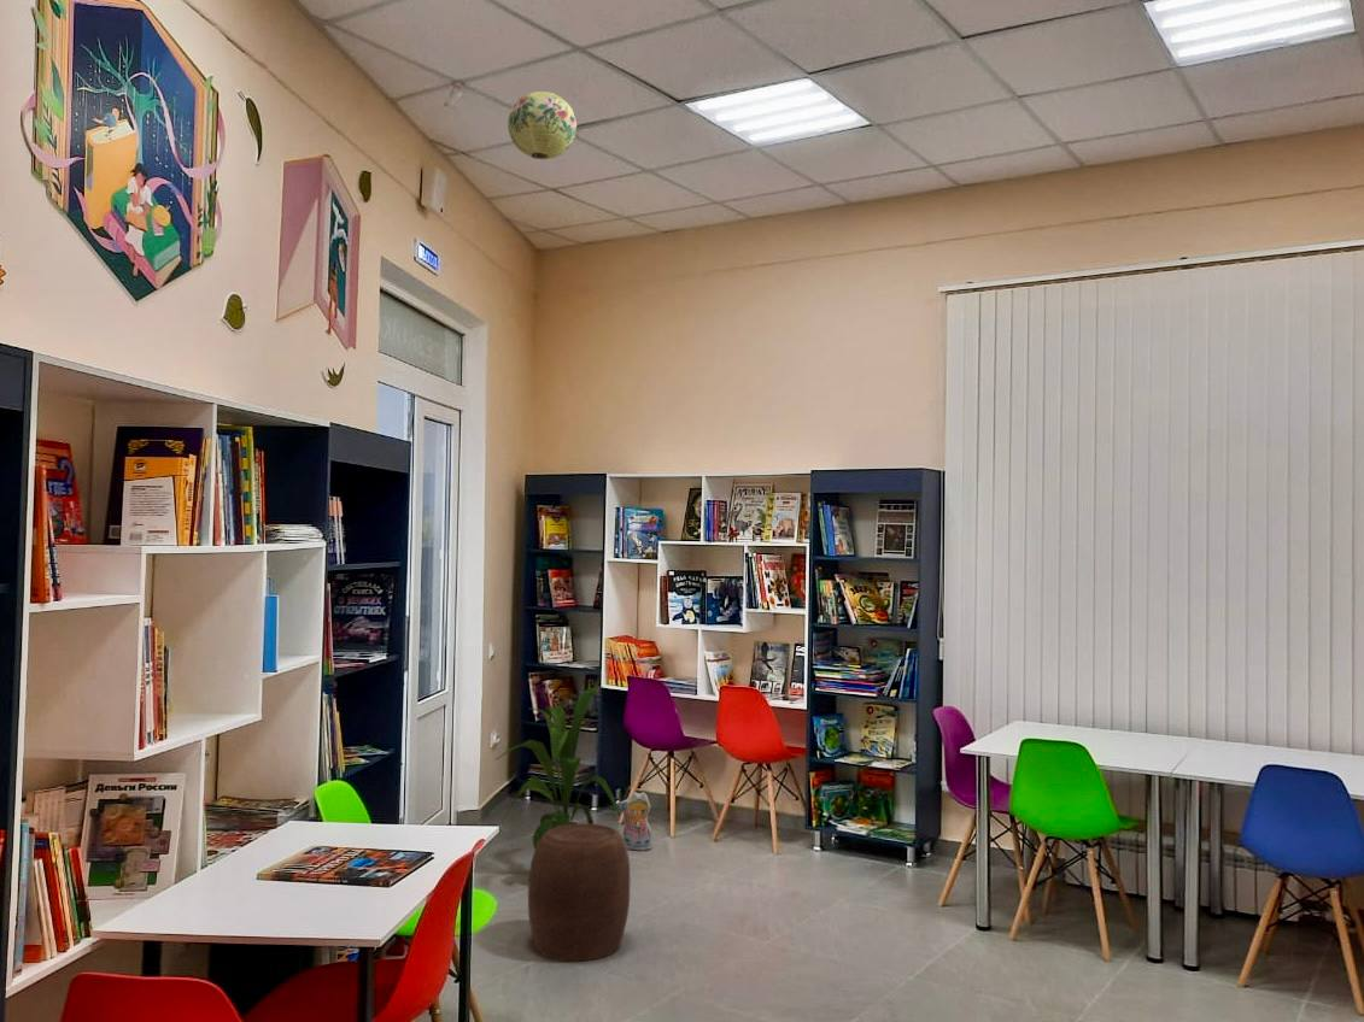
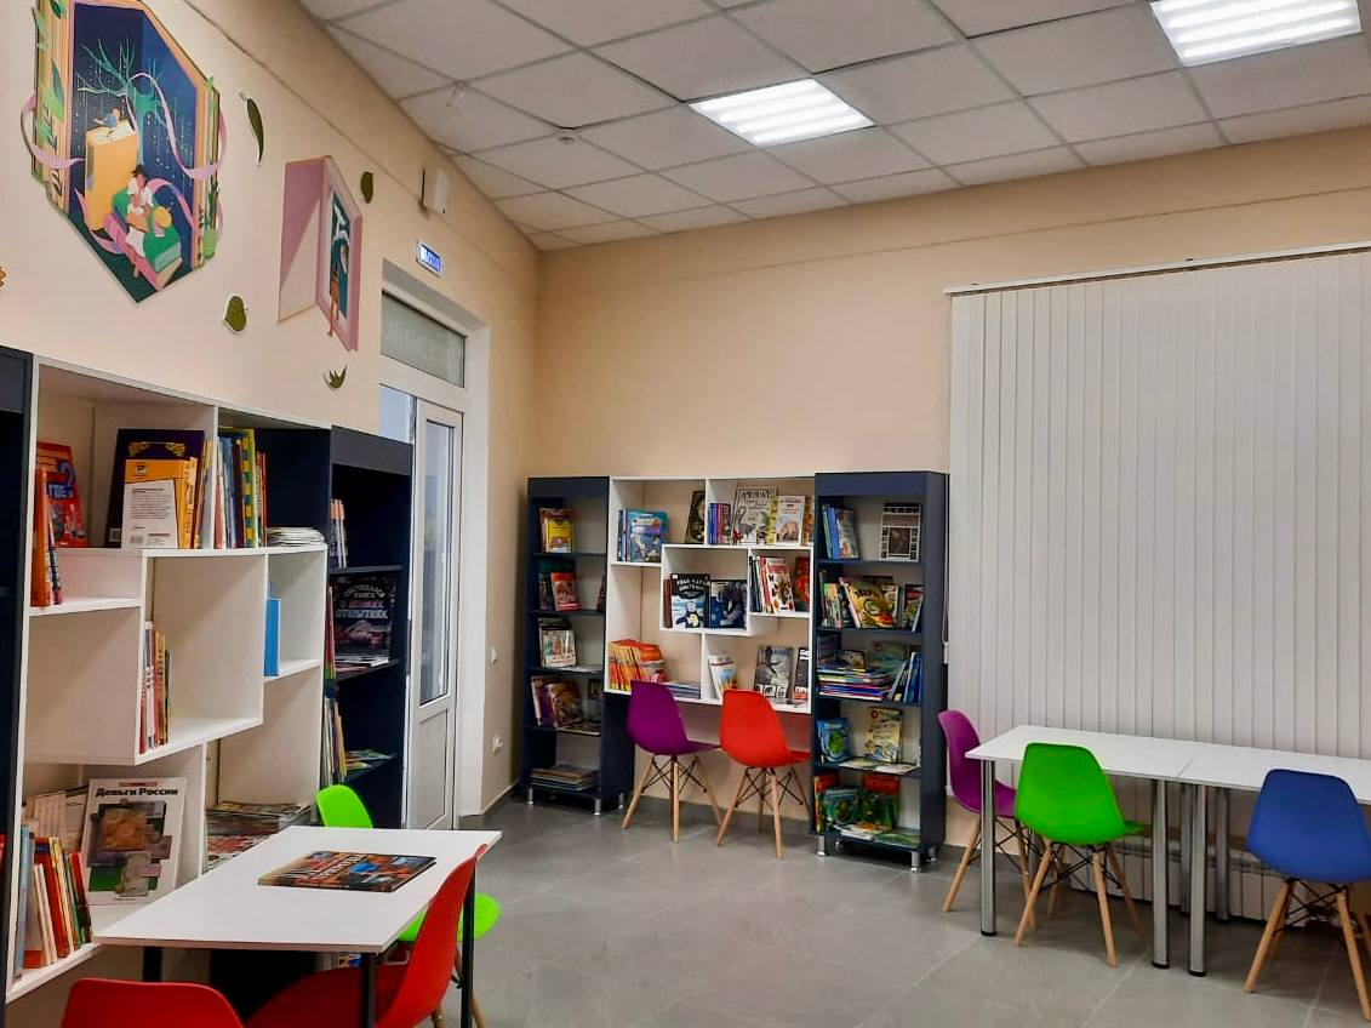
- stool (579, 888)
- paper lantern (541, 125)
- plush toy (636, 820)
- house plant (546, 786)
